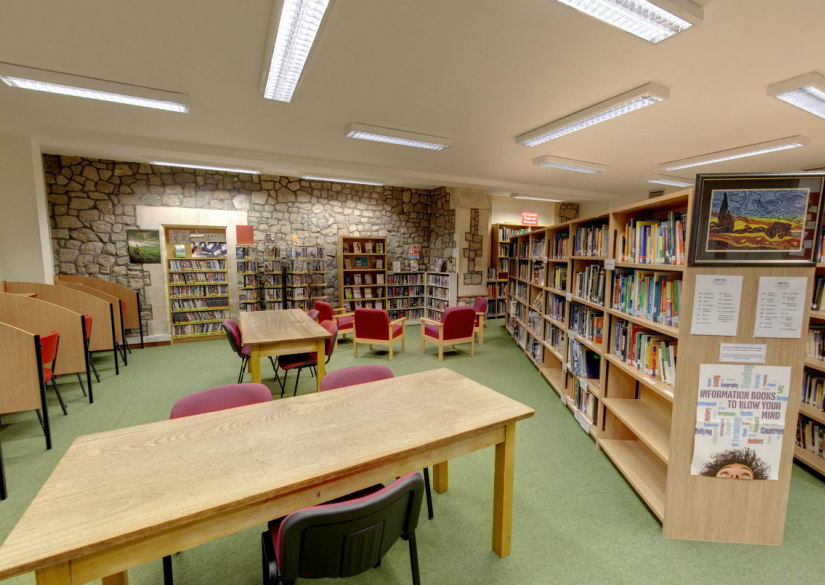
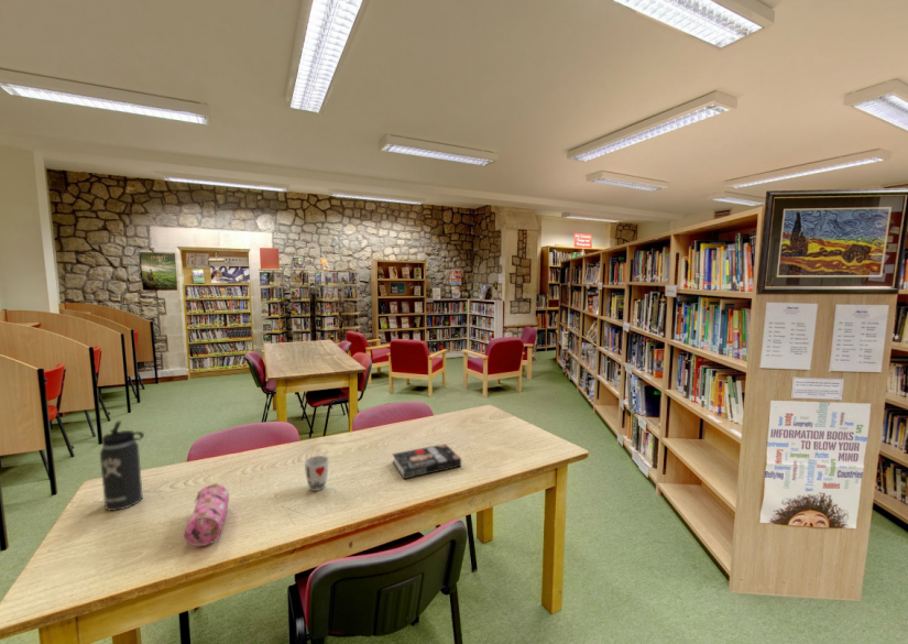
+ thermos bottle (124, 461)
+ book (426, 459)
+ pencil case (208, 513)
+ cup (317, 473)
